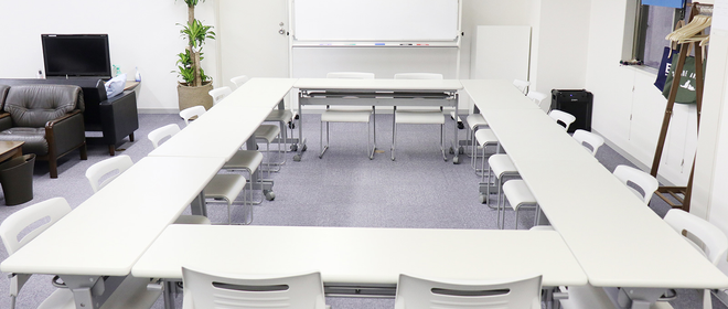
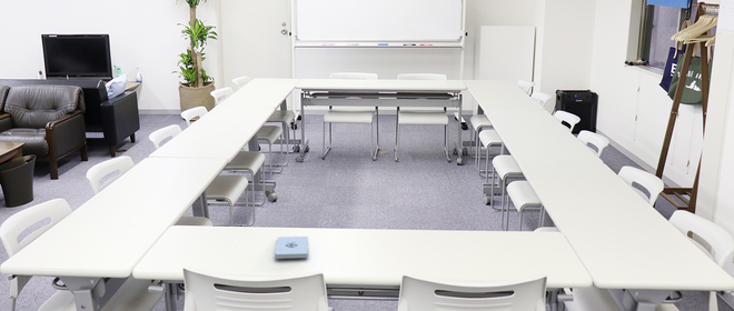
+ notepad (291, 247)
